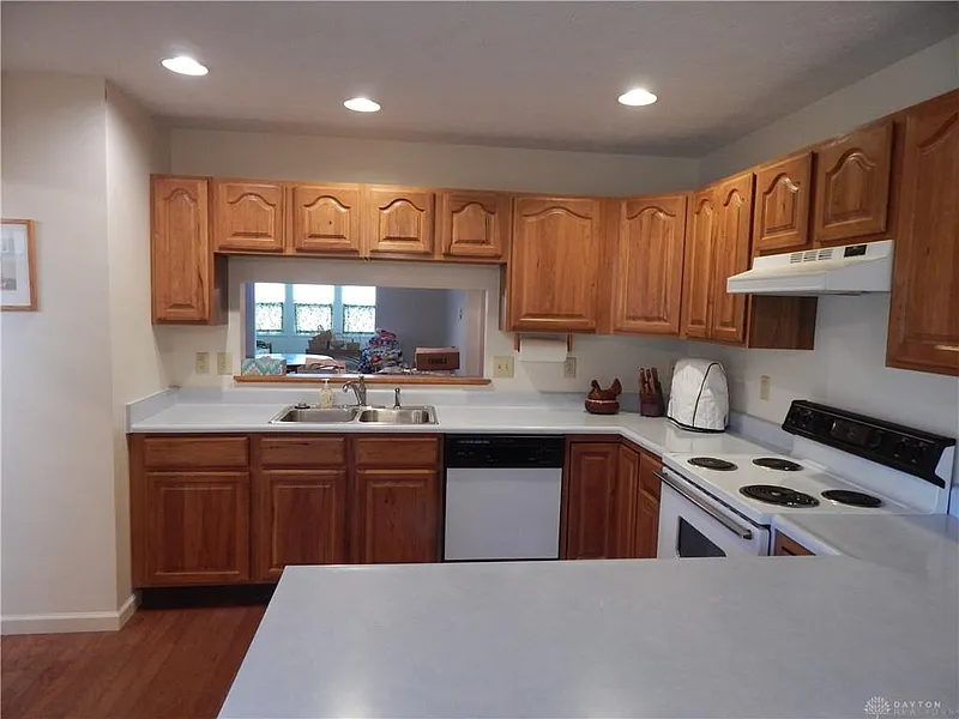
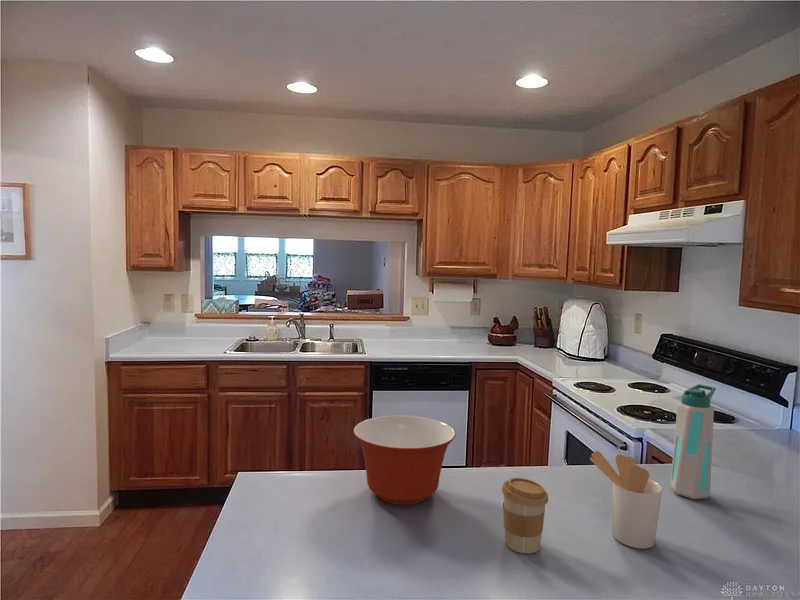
+ coffee cup (523, 513)
+ water bottle (694, 440)
+ mixing bowl (403, 461)
+ utensil holder (622, 495)
